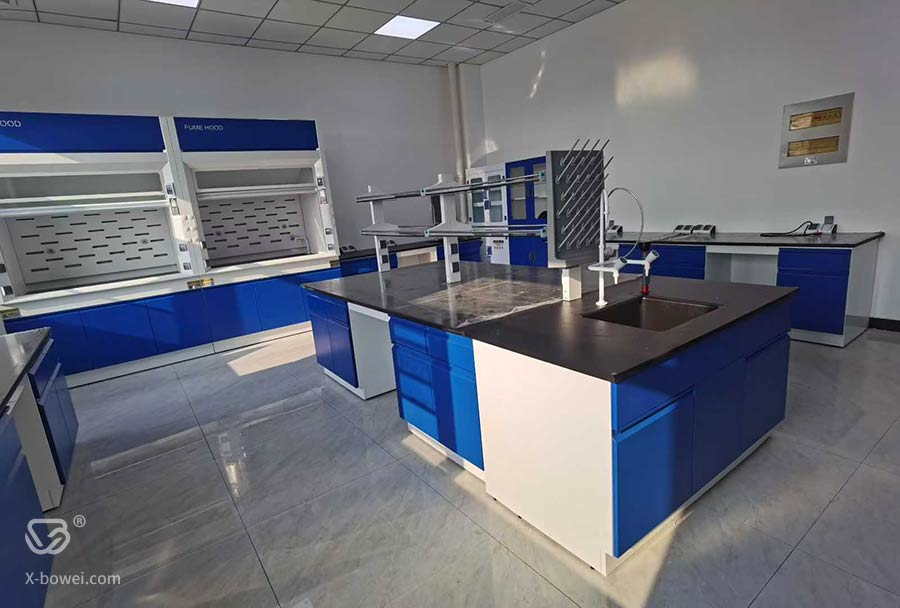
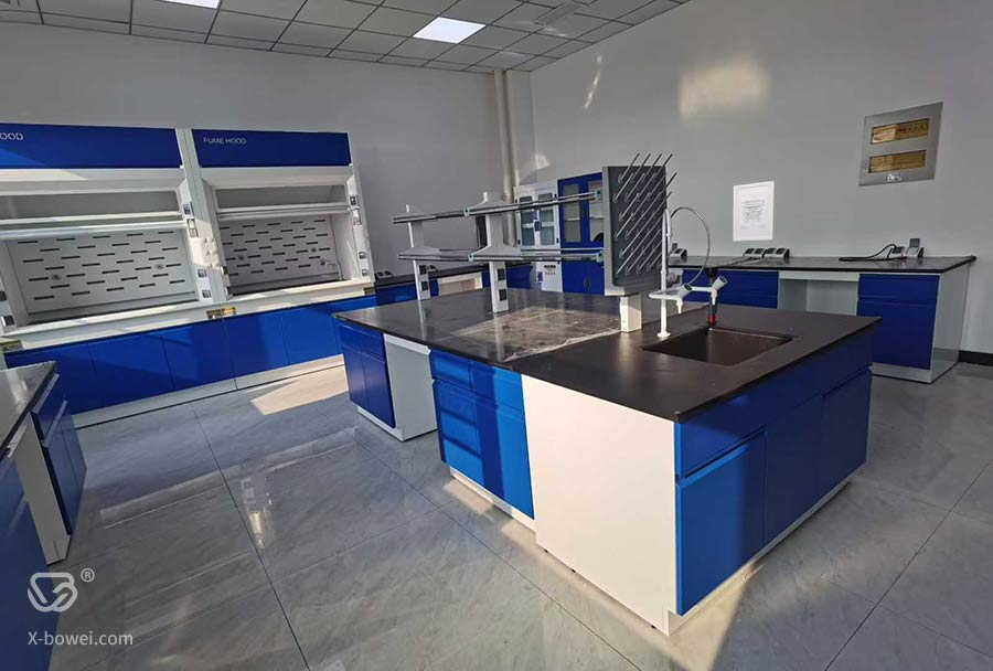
+ wall art (752, 212)
